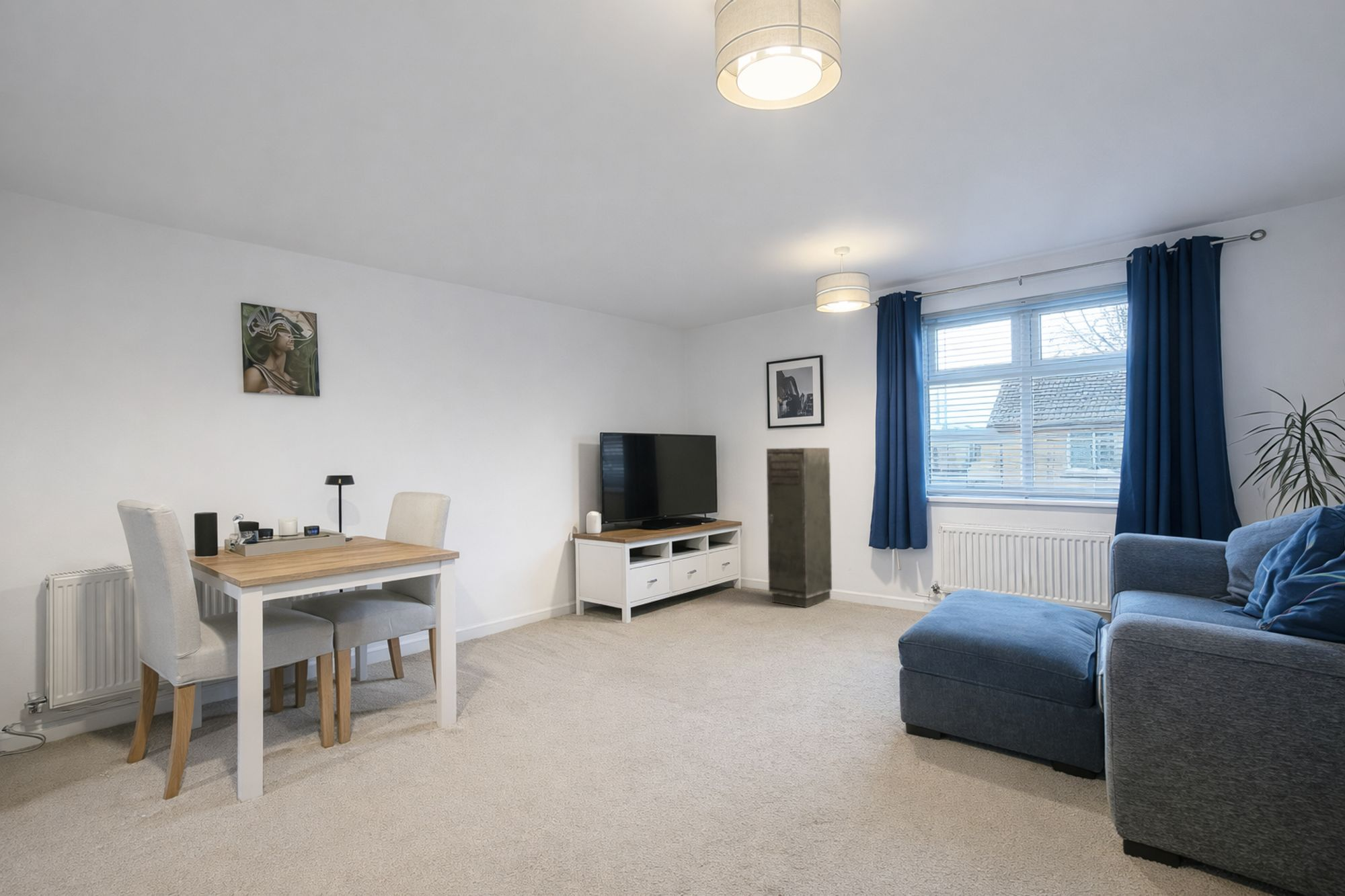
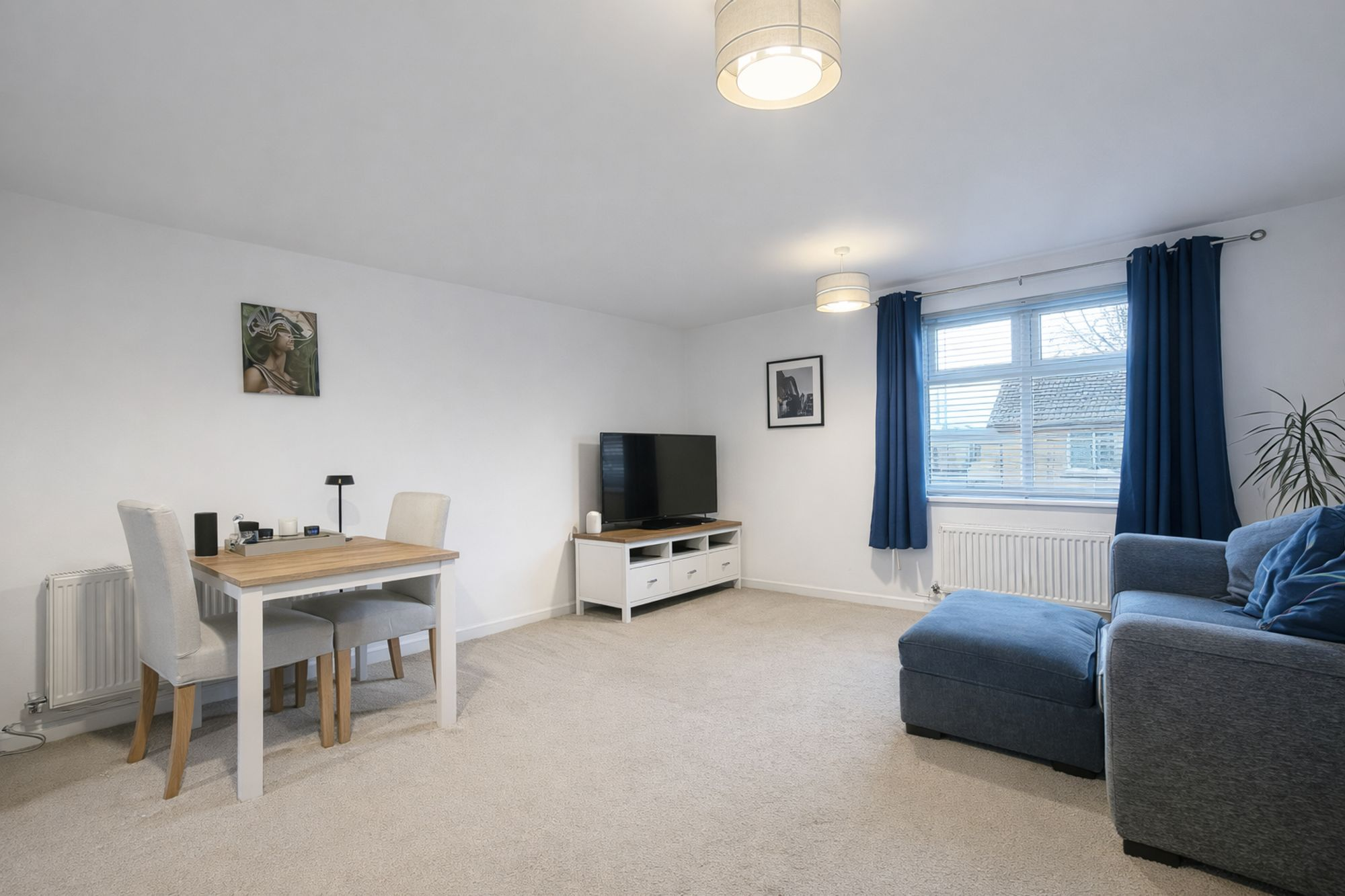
- storage cabinet (799, 524)
